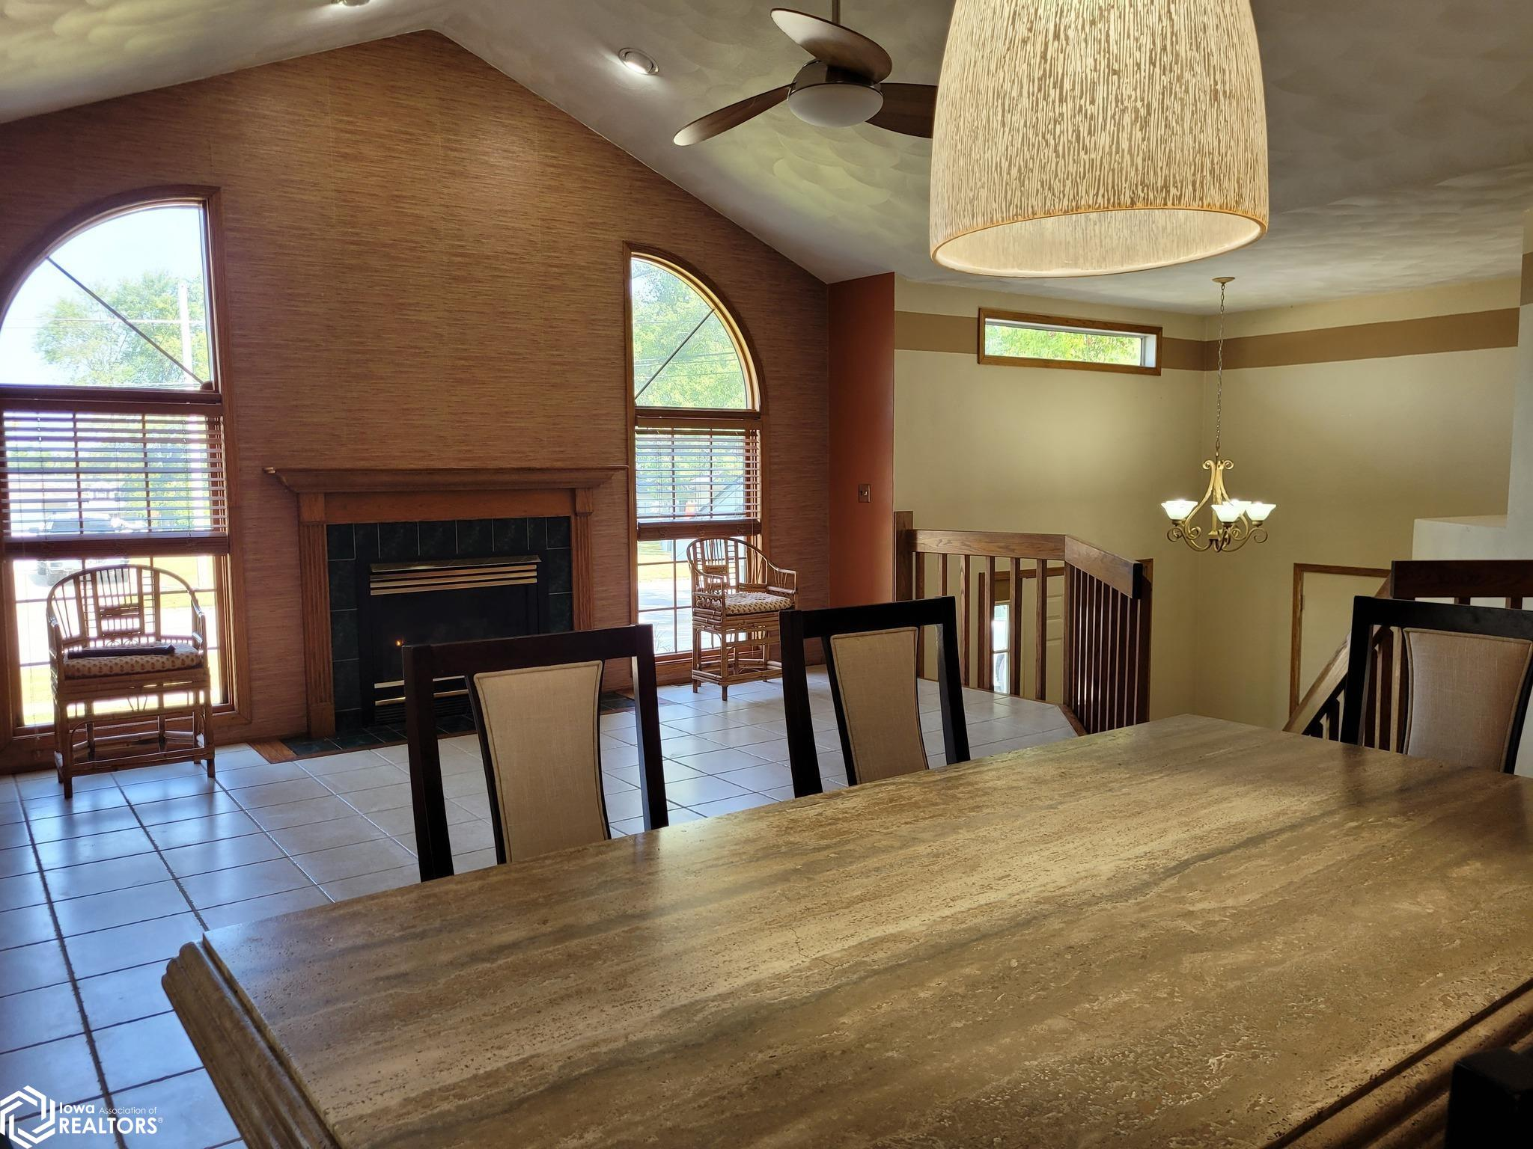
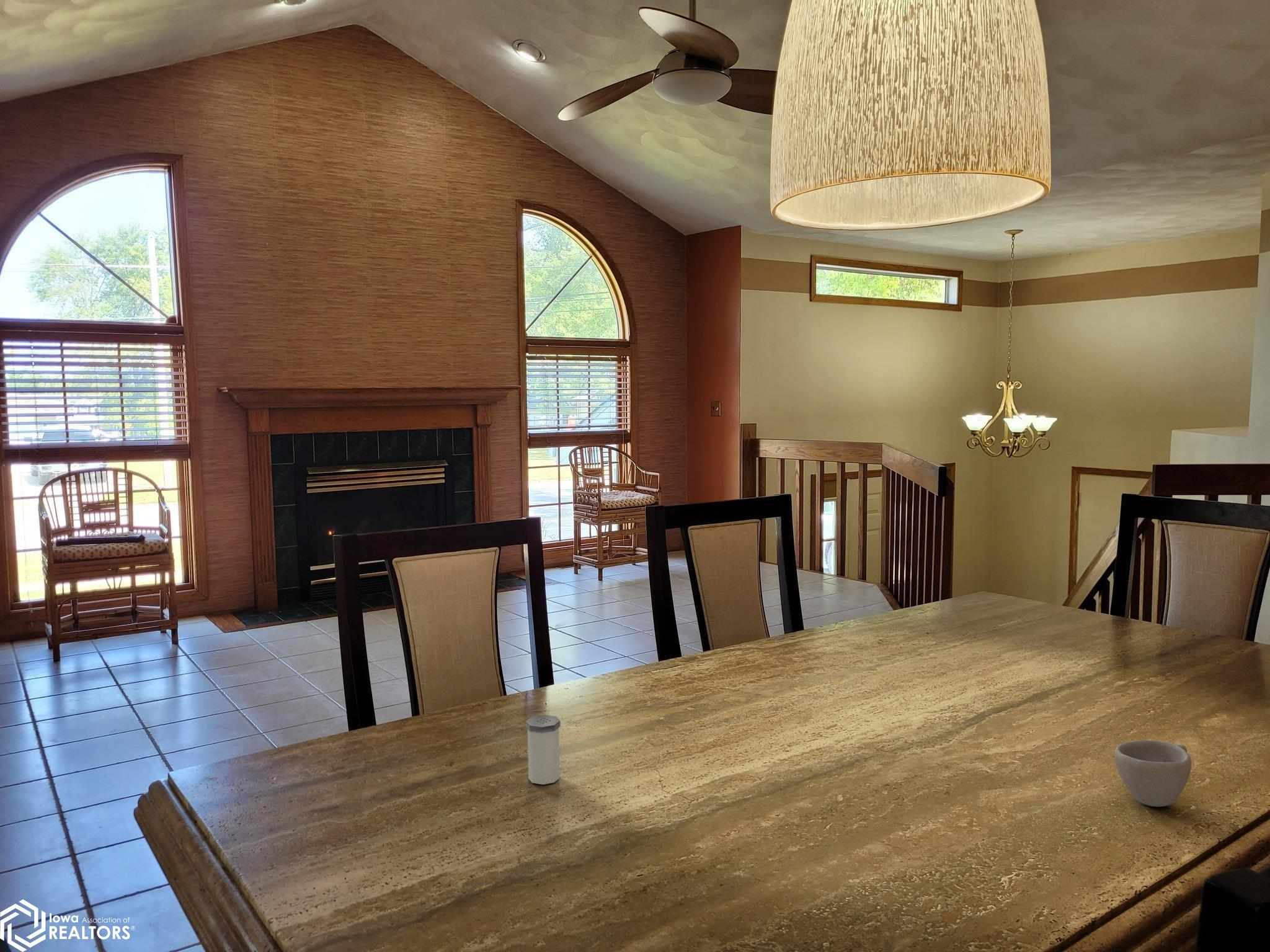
+ salt shaker (543, 749)
+ cup (1157, 773)
